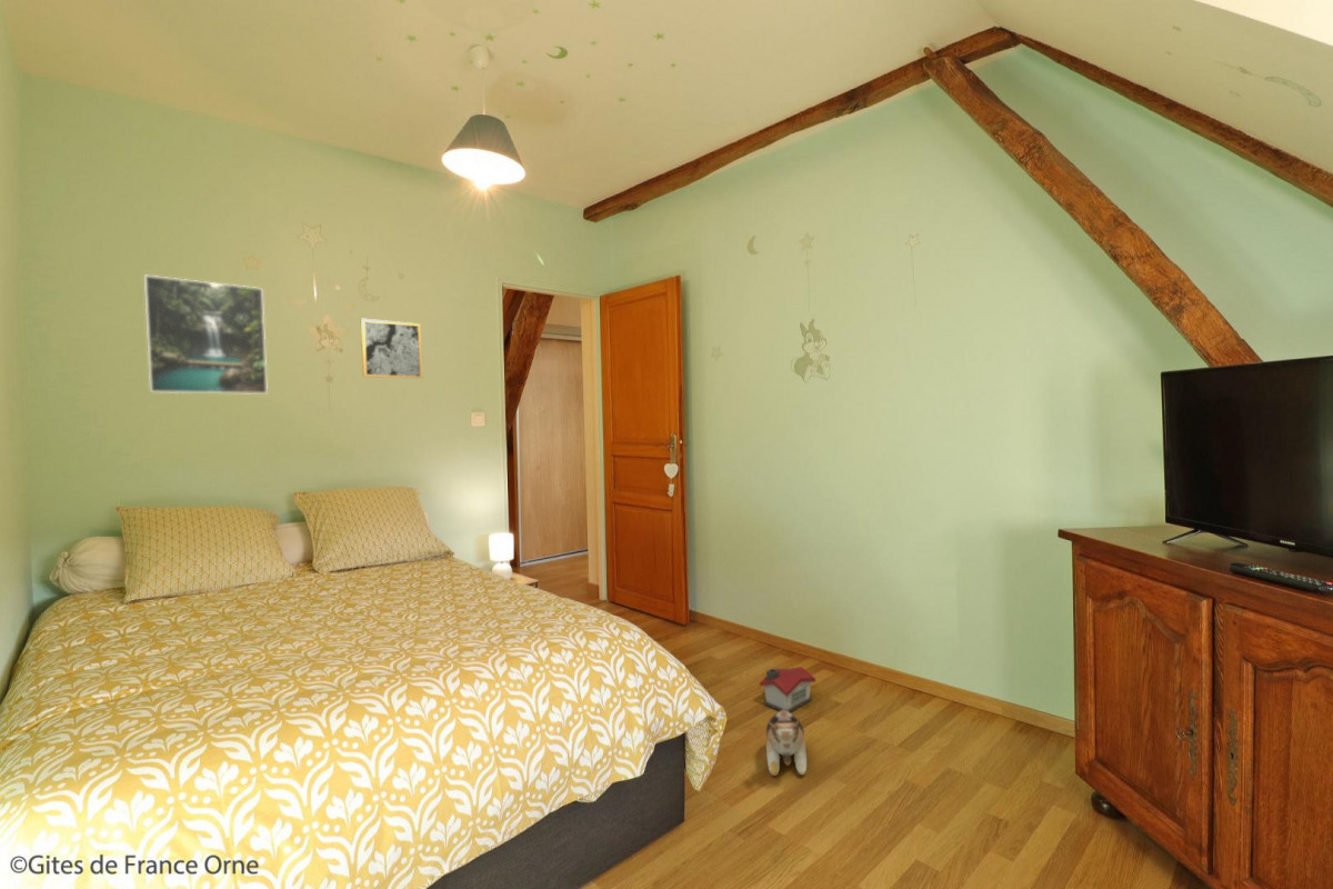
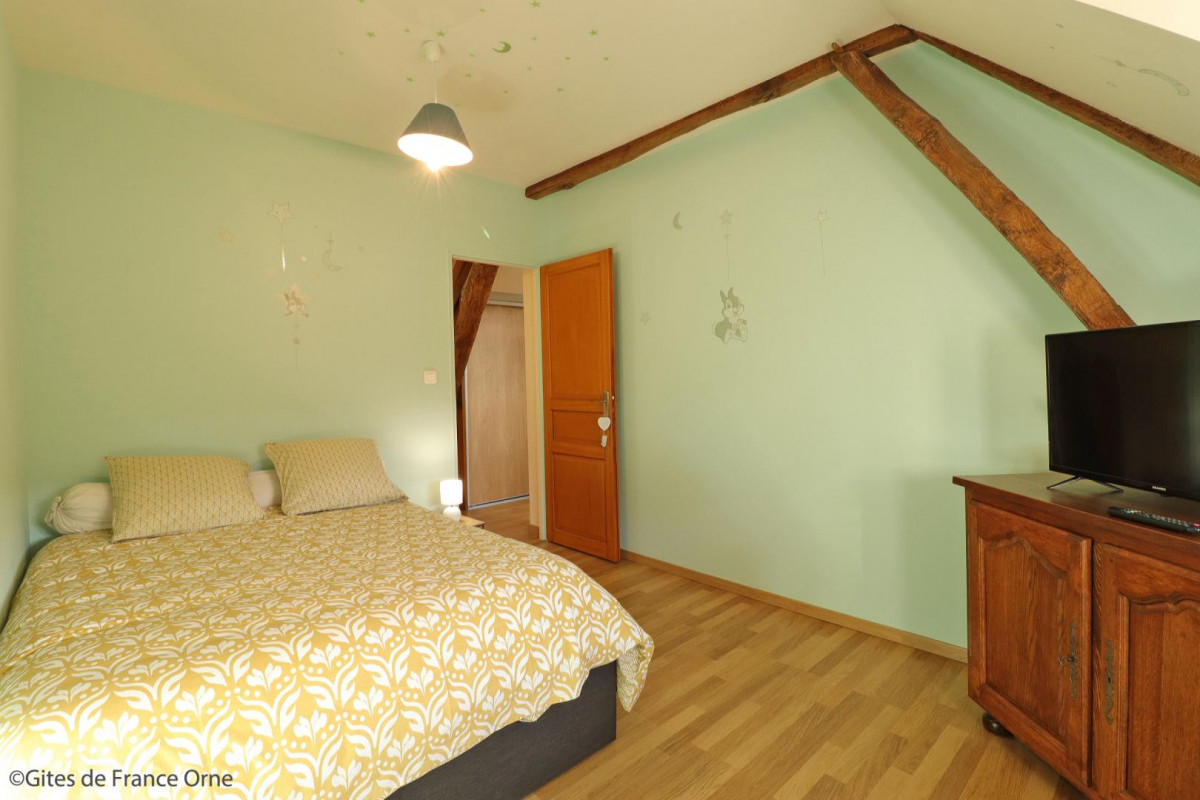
- wall art (392, 349)
- toy house (788, 686)
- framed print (209, 338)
- plush toy (785, 727)
